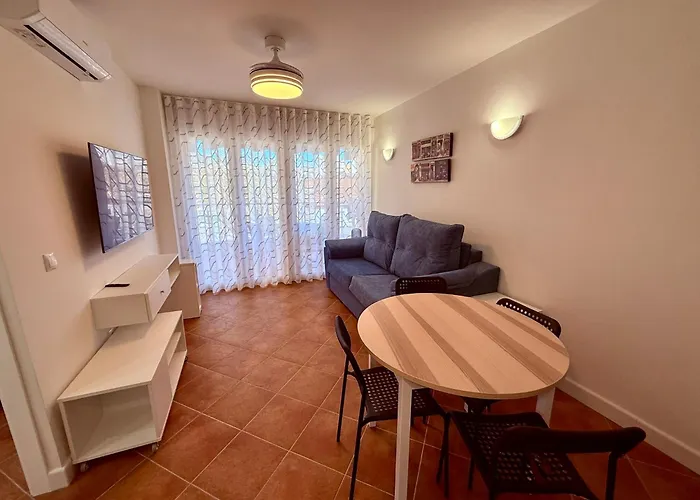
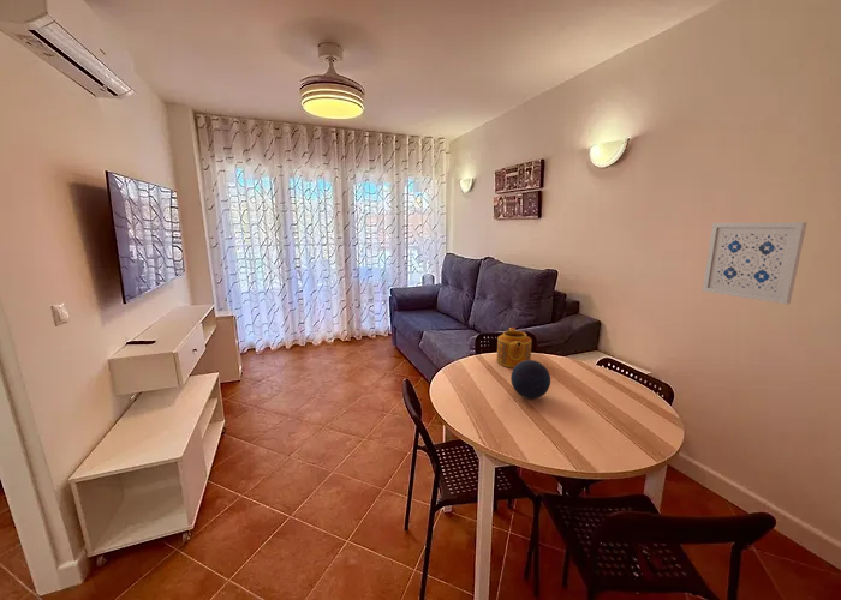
+ teapot (514, 348)
+ wall art (748, 260)
+ decorative orb (530, 379)
